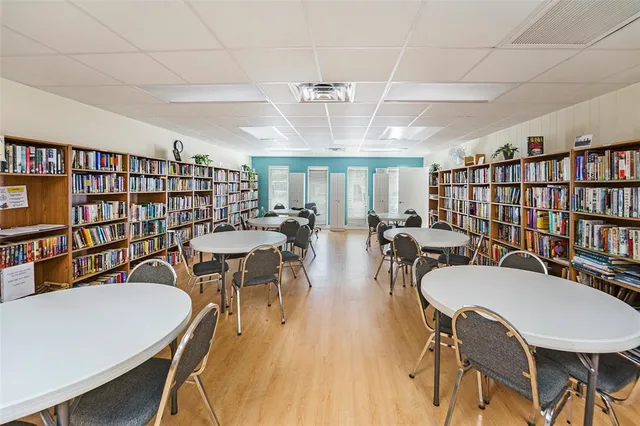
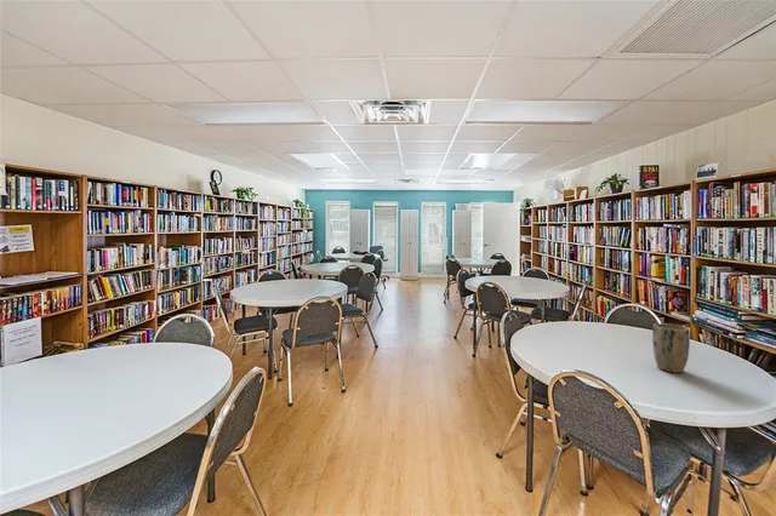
+ plant pot (669, 348)
